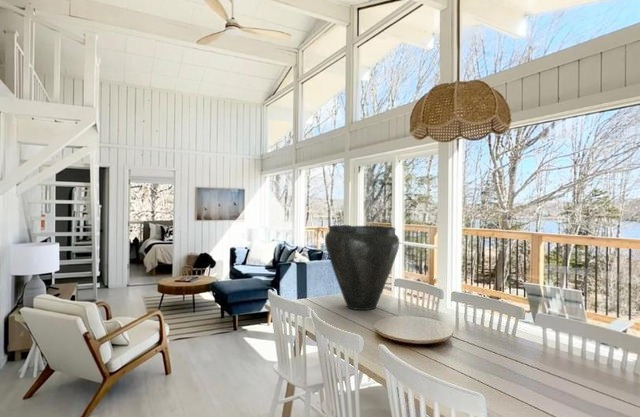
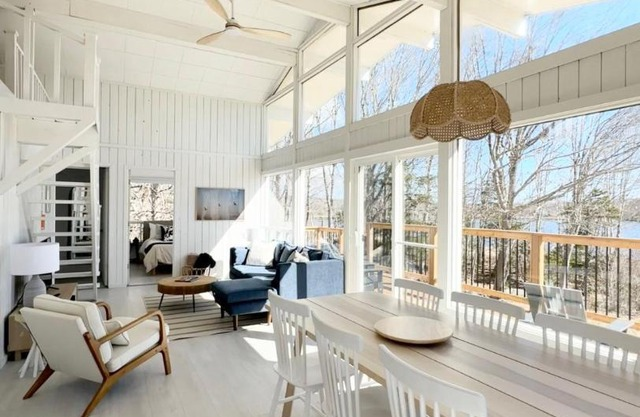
- vase (361, 265)
